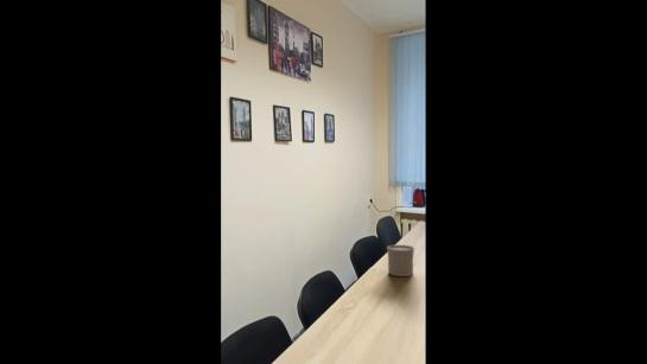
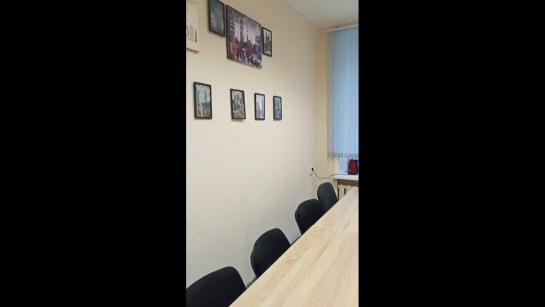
- cup (400, 260)
